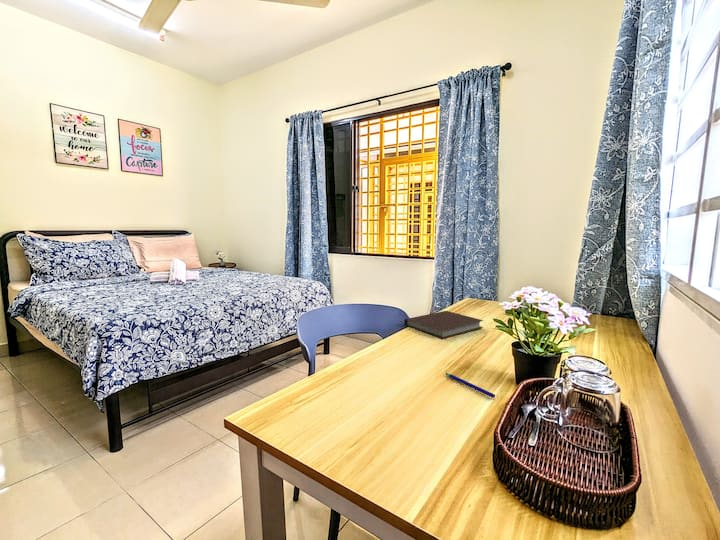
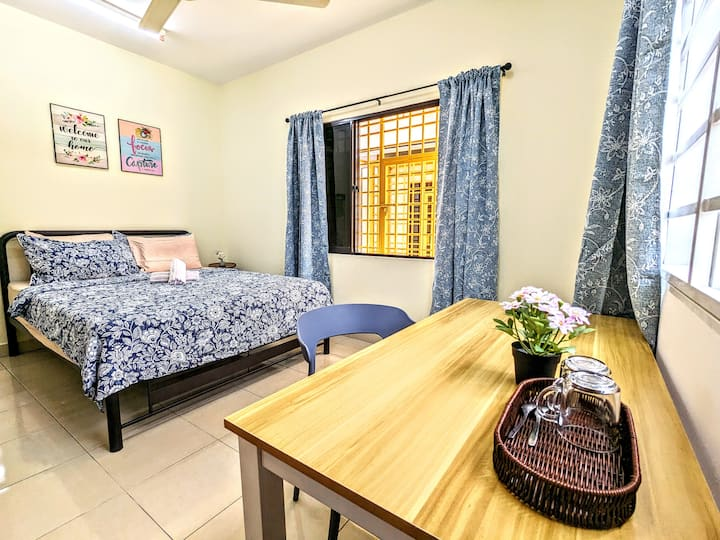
- pen (468, 384)
- notebook (443, 322)
